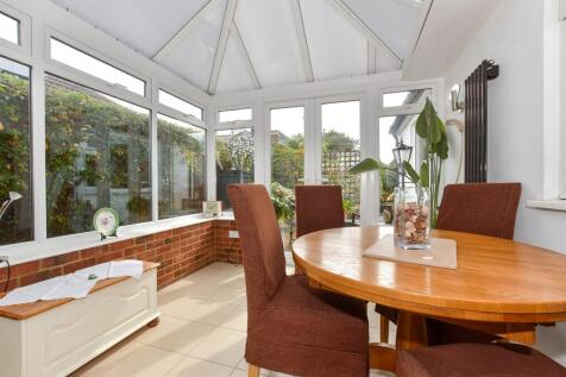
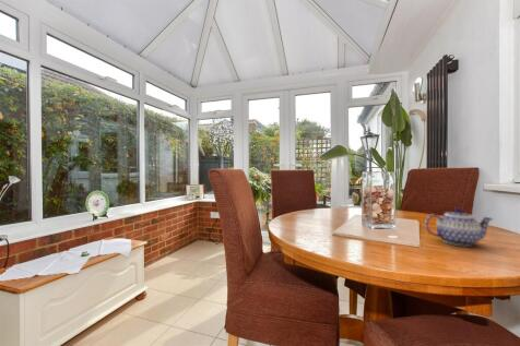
+ teapot (458, 225)
